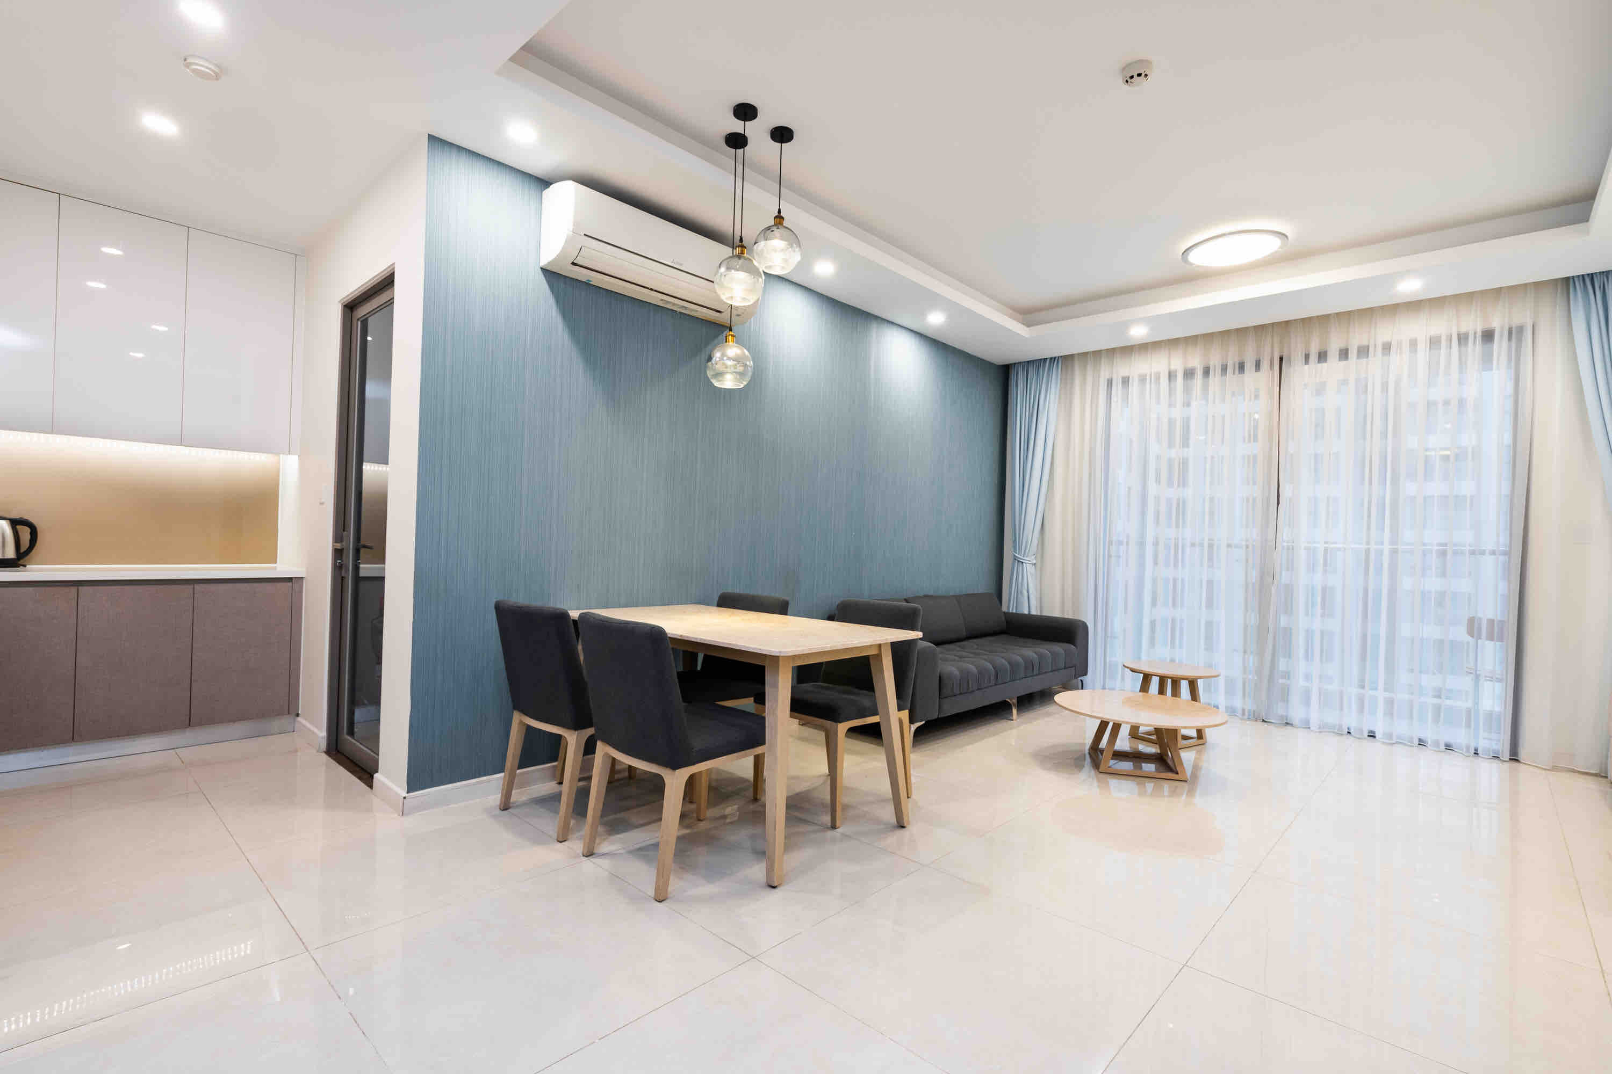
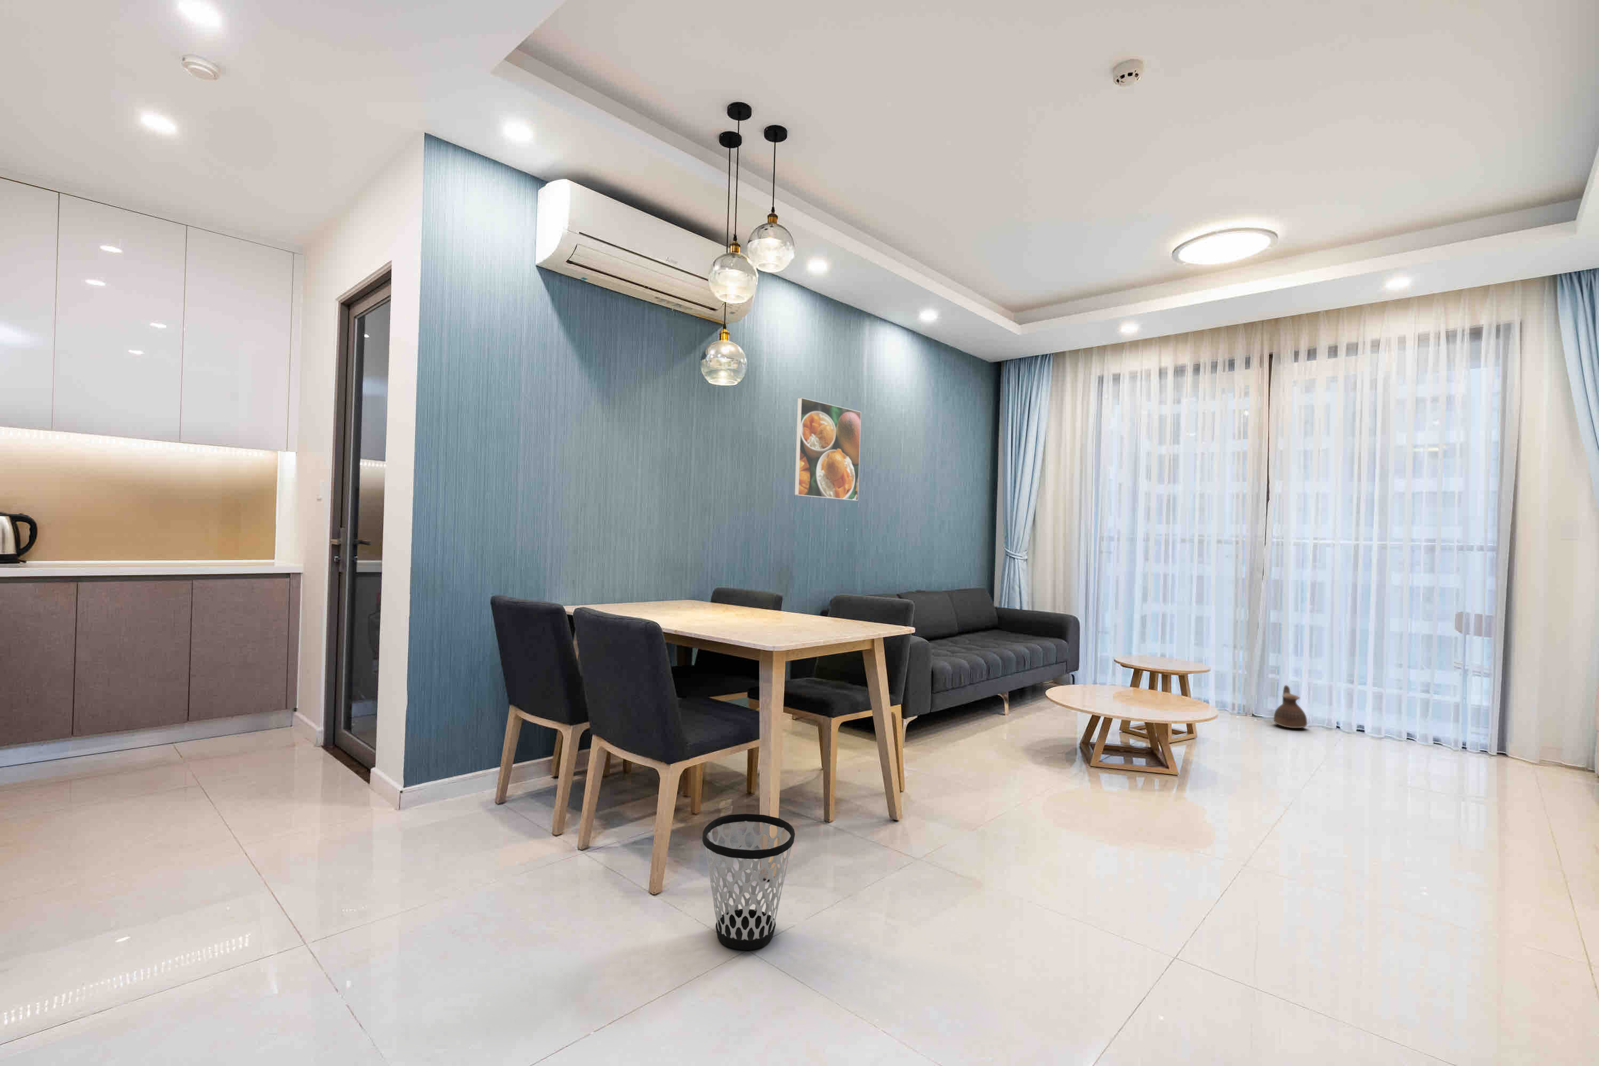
+ wastebasket (747, 883)
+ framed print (829, 451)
+ ceramic jug (1291, 707)
